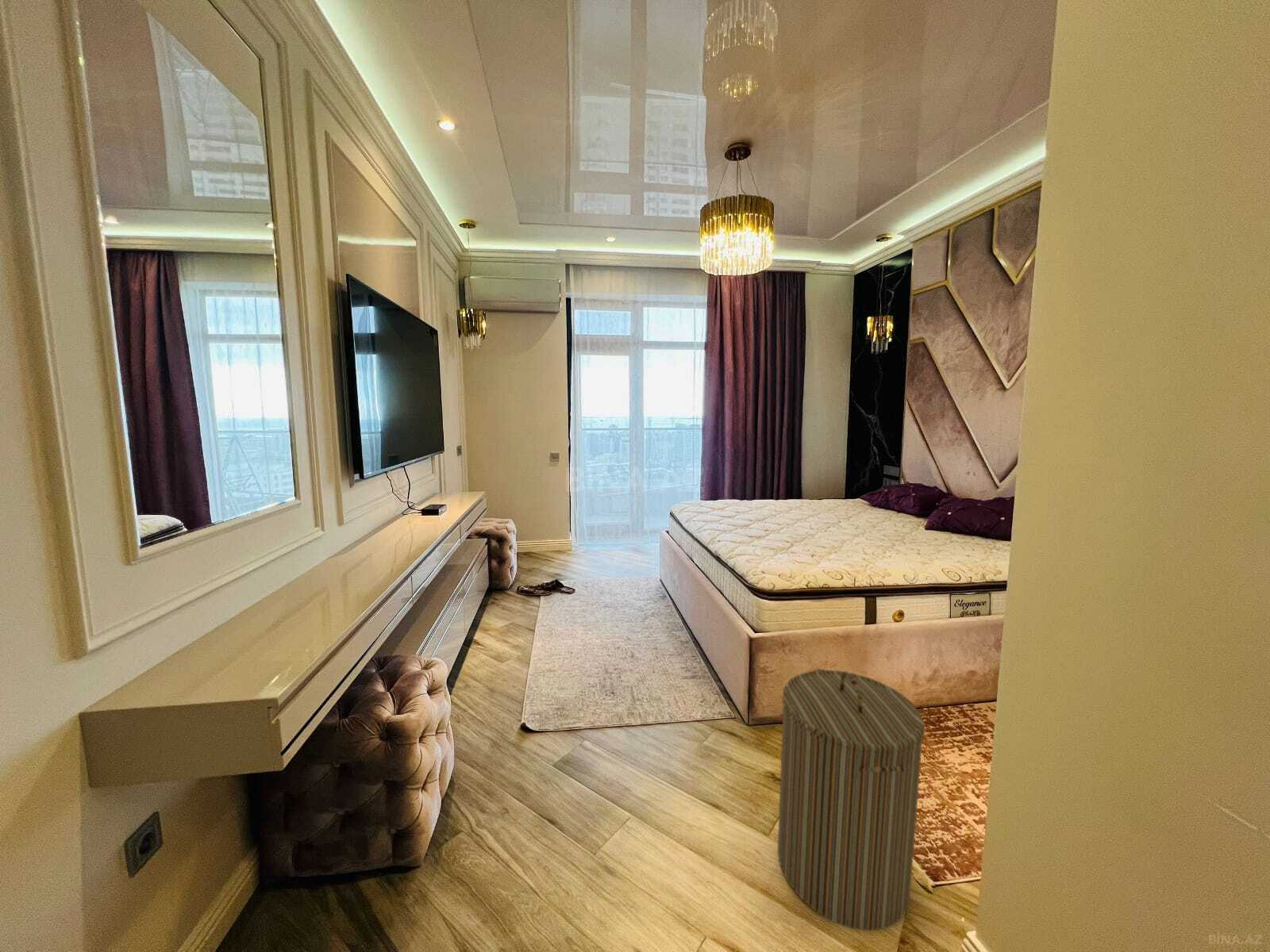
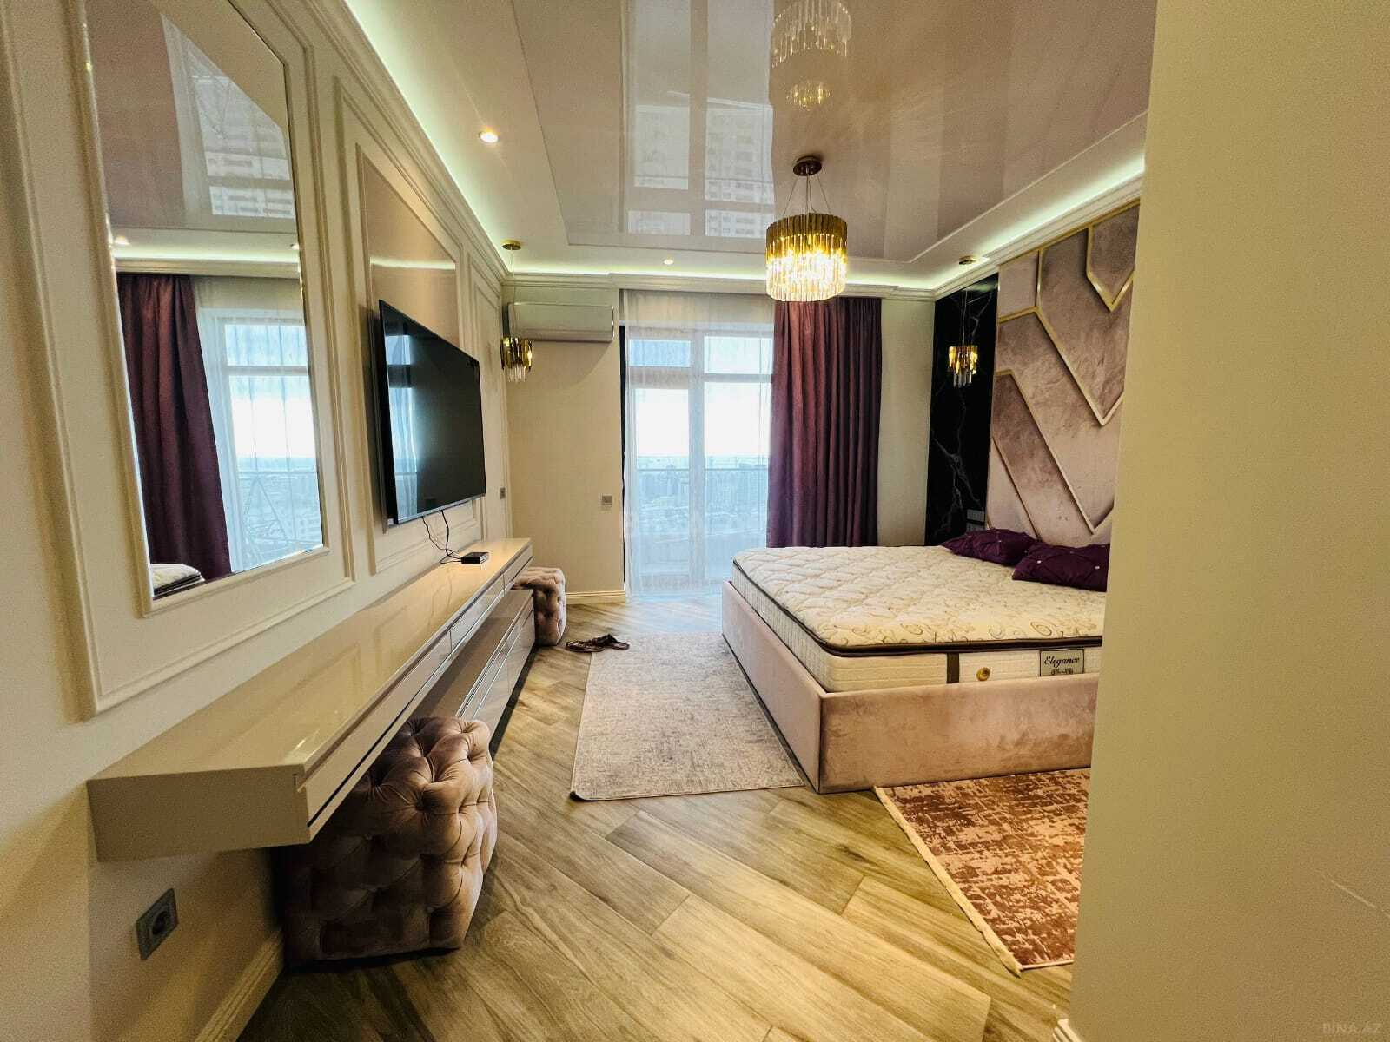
- laundry hamper (845, 774)
